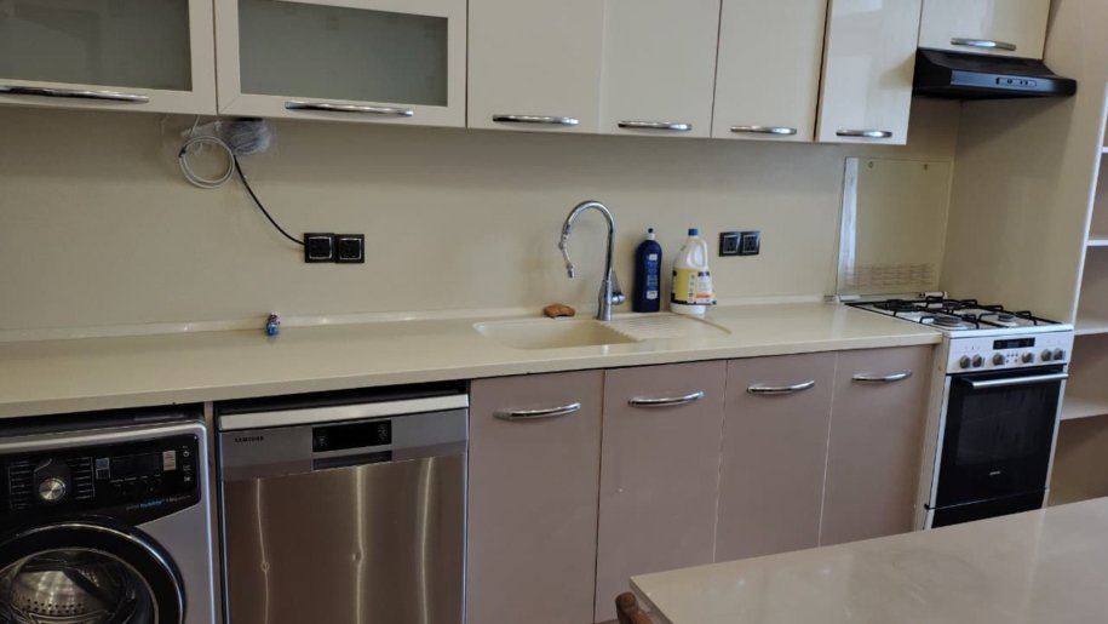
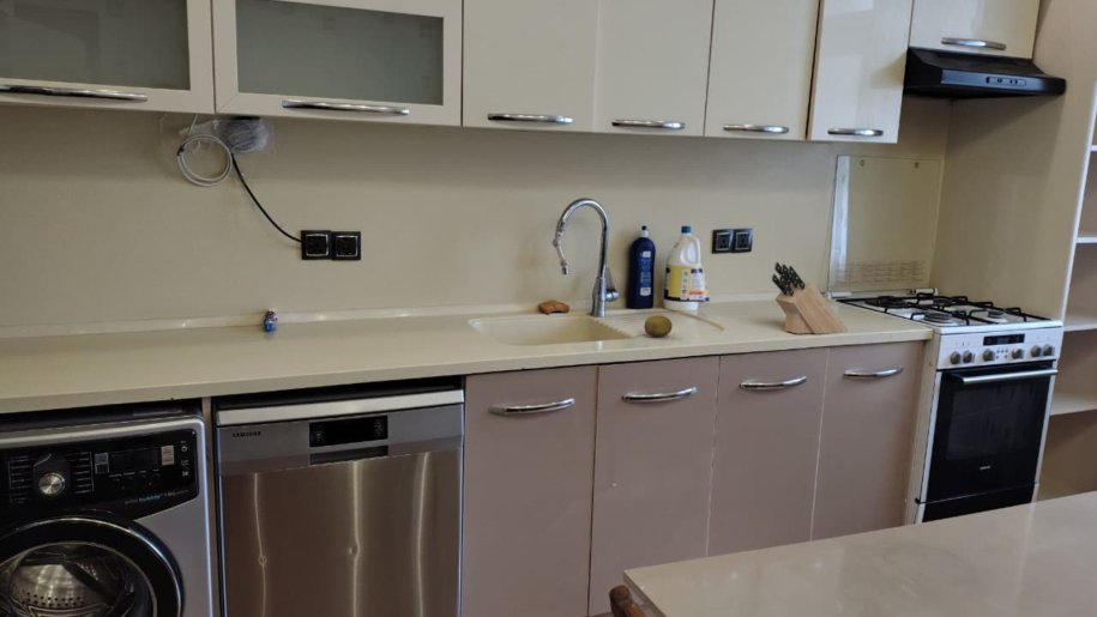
+ knife block (808, 297)
+ fruit (658, 326)
